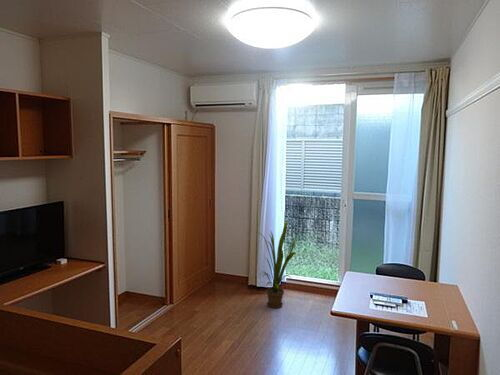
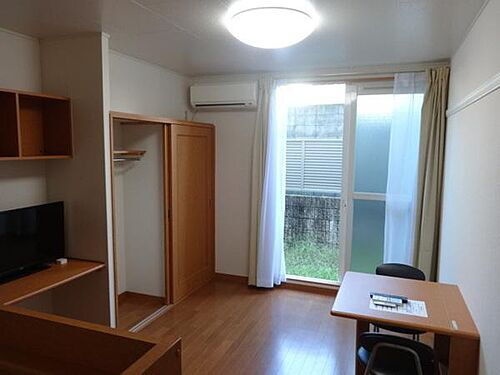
- house plant (275, 263)
